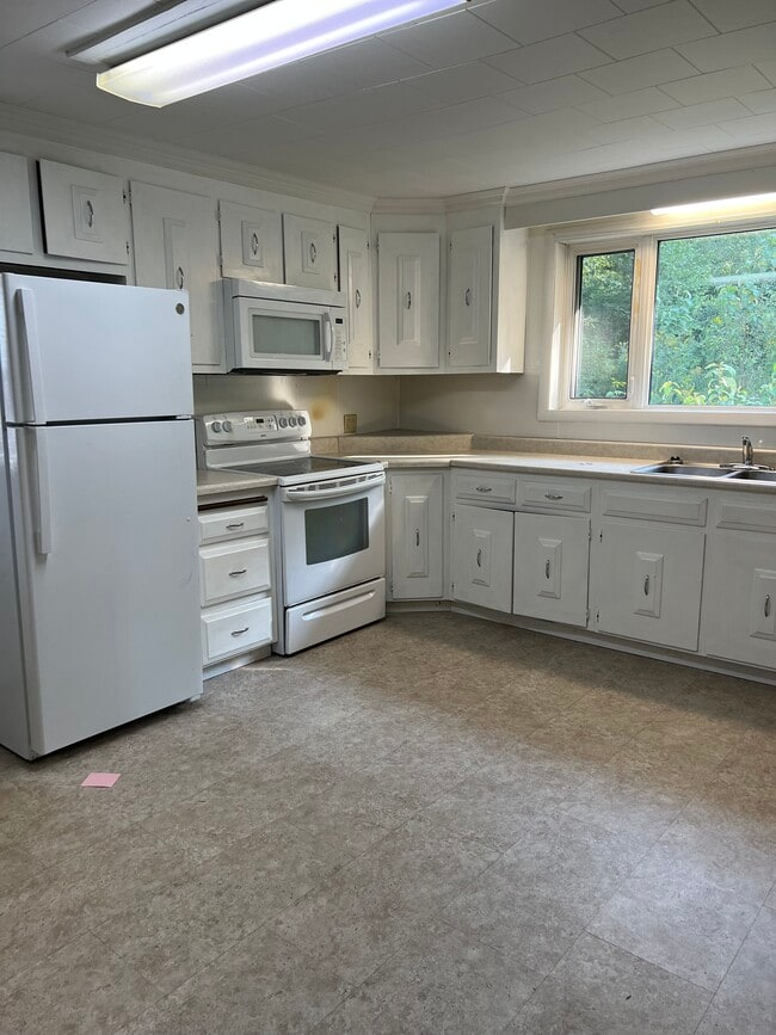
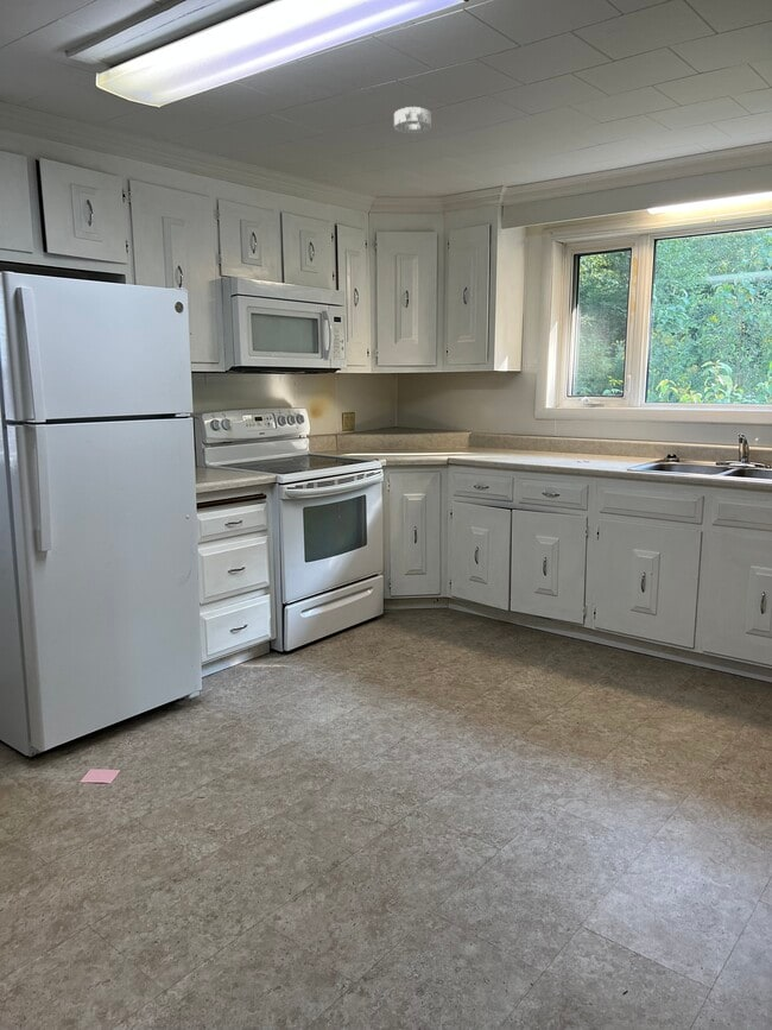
+ smoke detector (412, 119)
